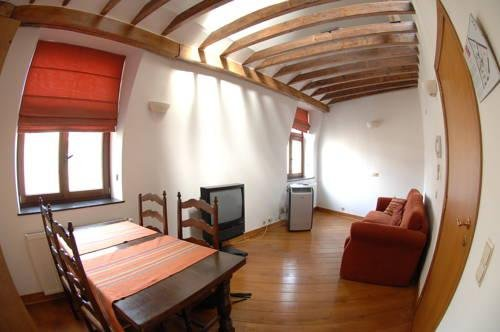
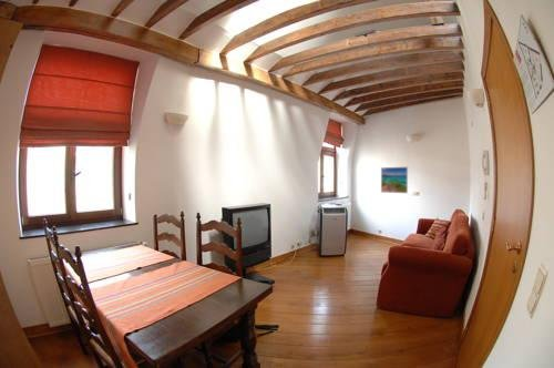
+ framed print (393, 180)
